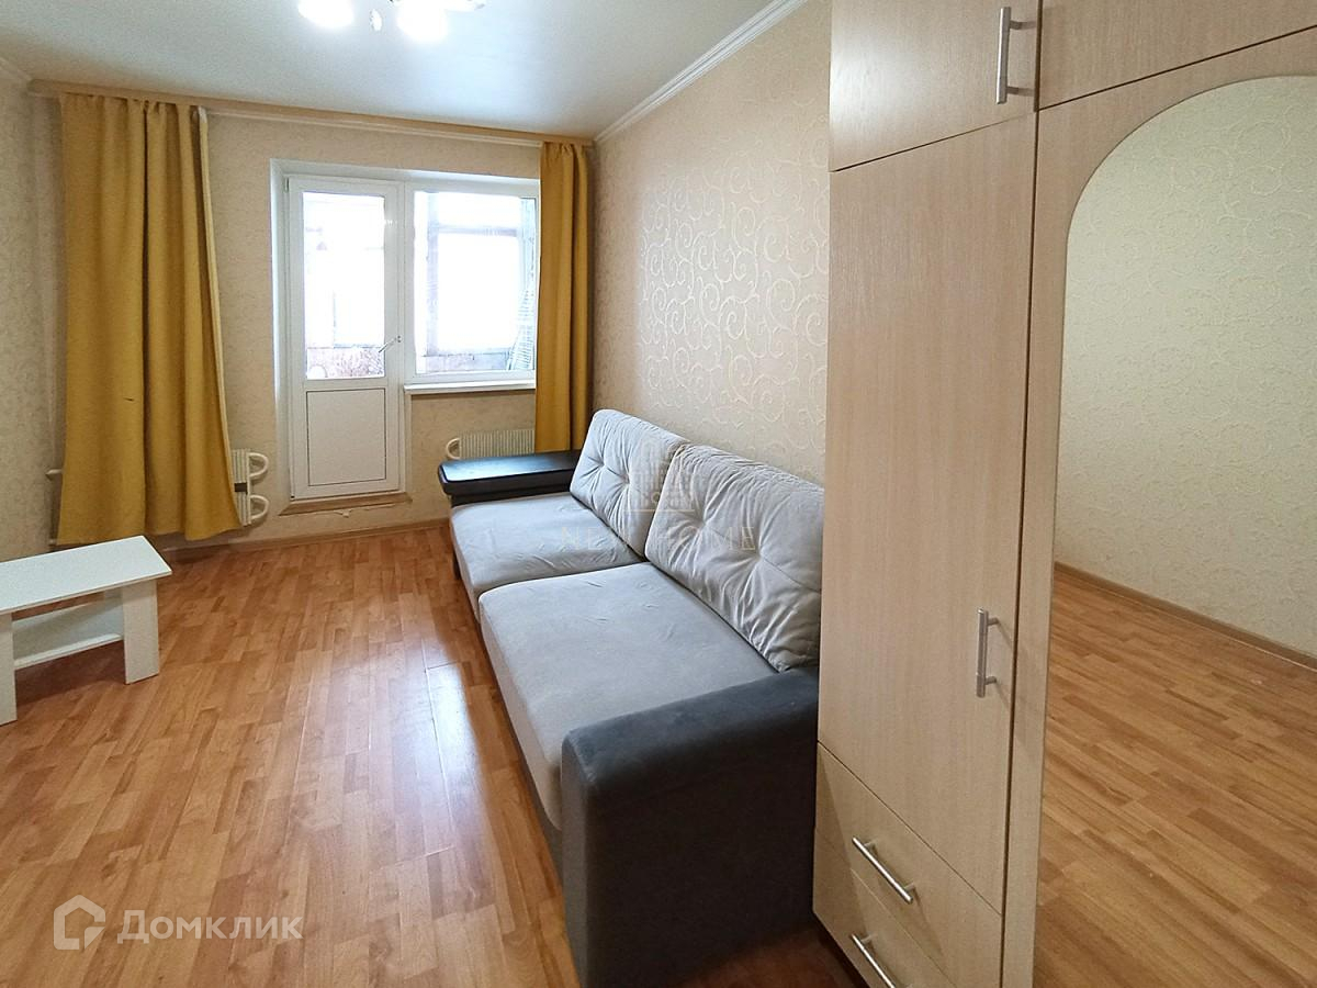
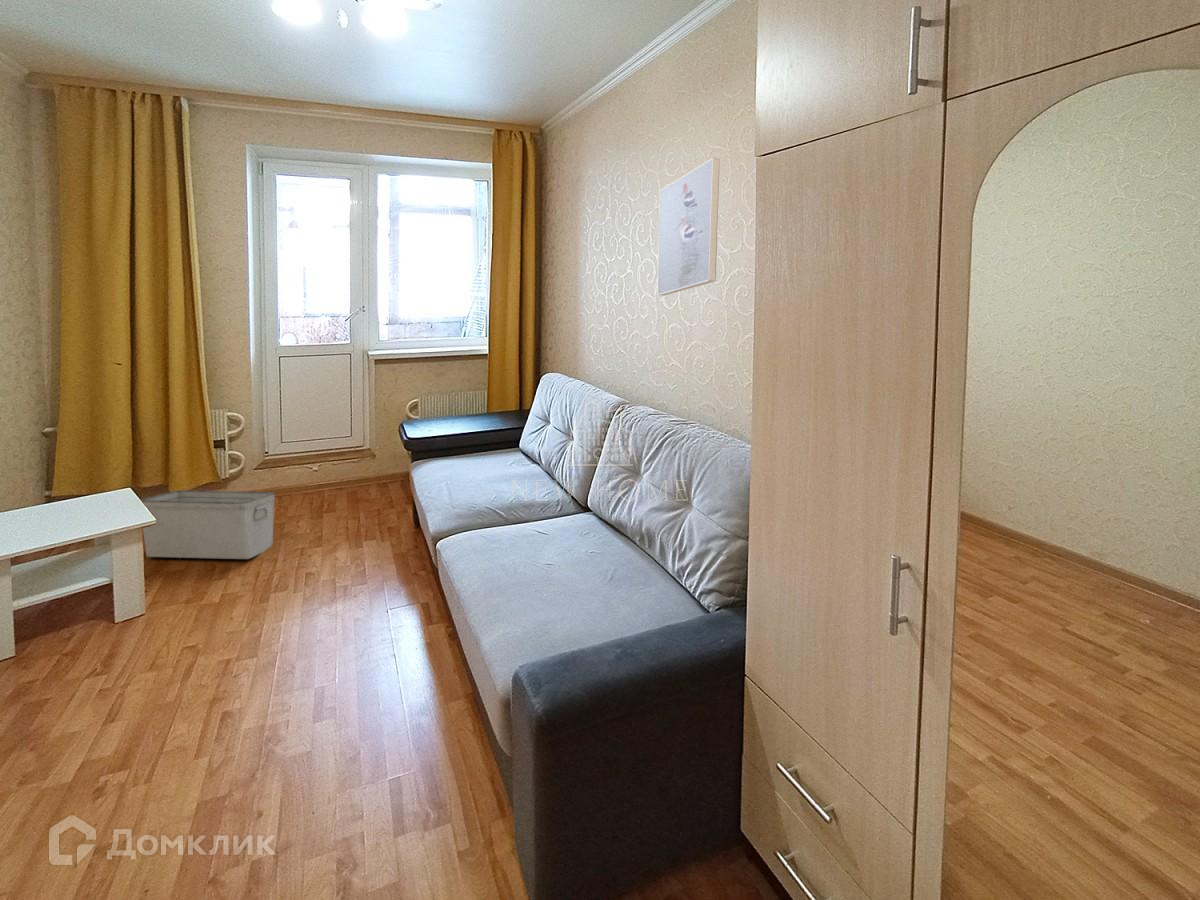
+ storage bin (210, 524)
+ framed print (686, 232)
